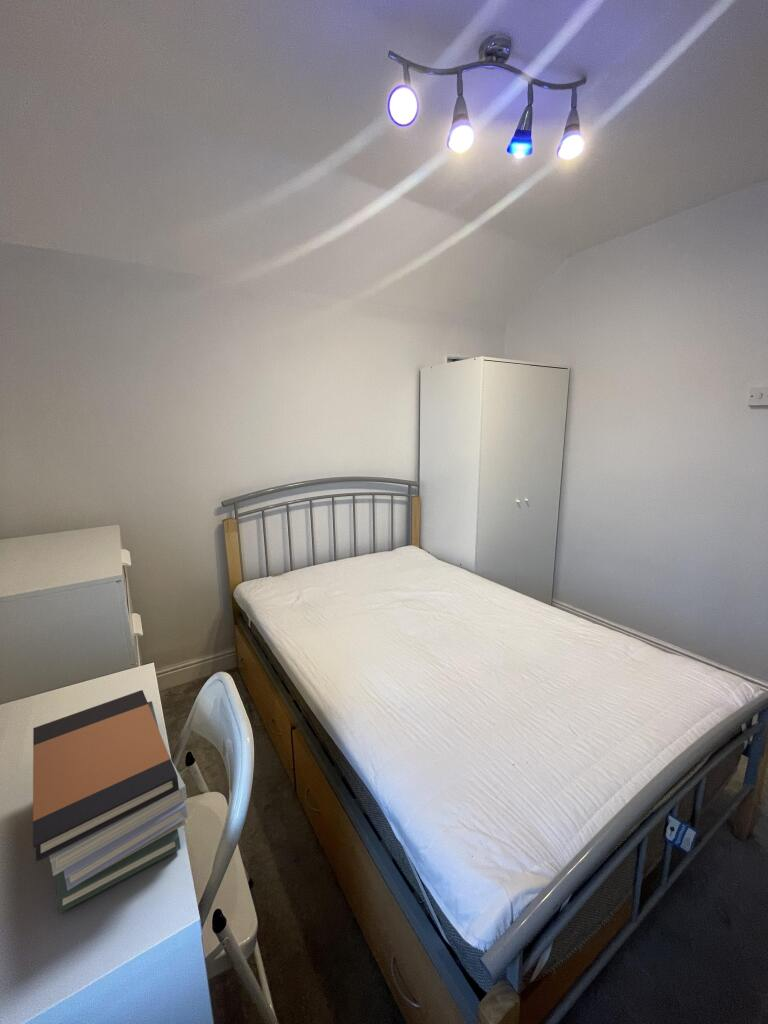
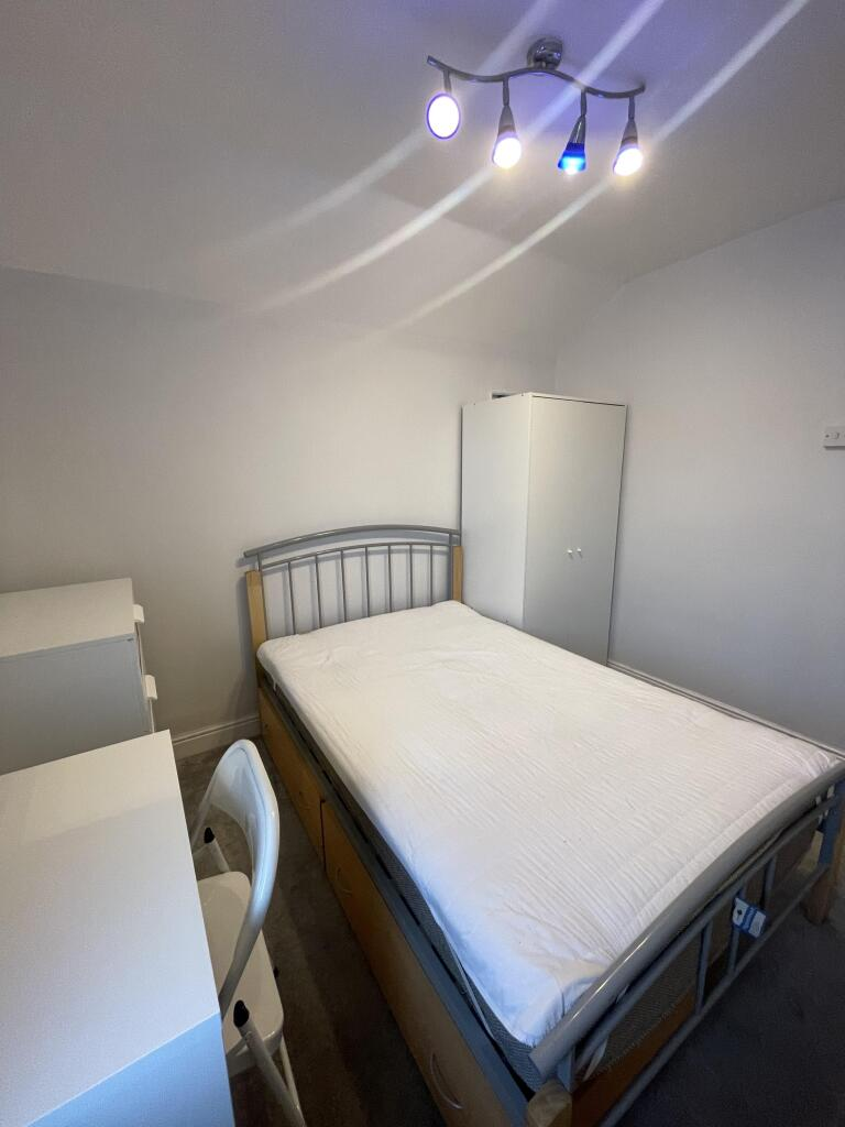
- book stack (109, 784)
